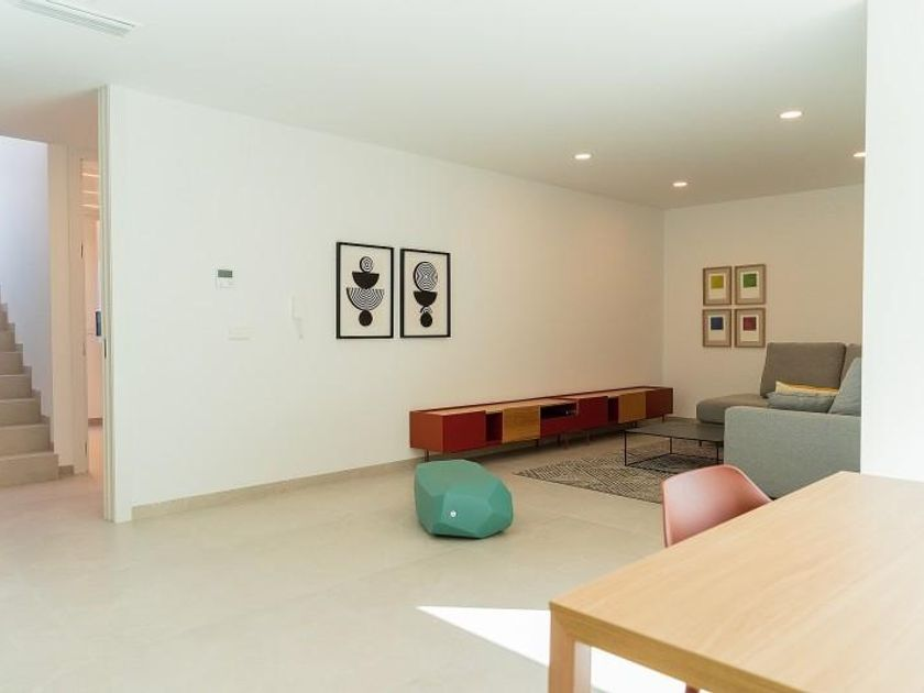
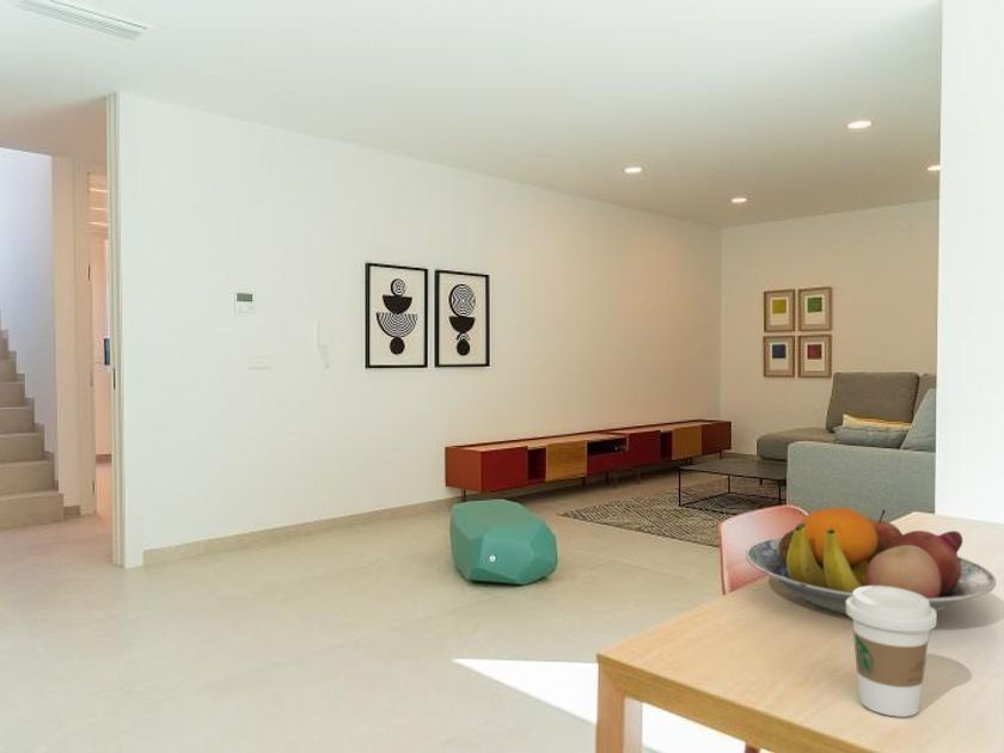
+ coffee cup (889, 650)
+ fruit bowl (863, 553)
